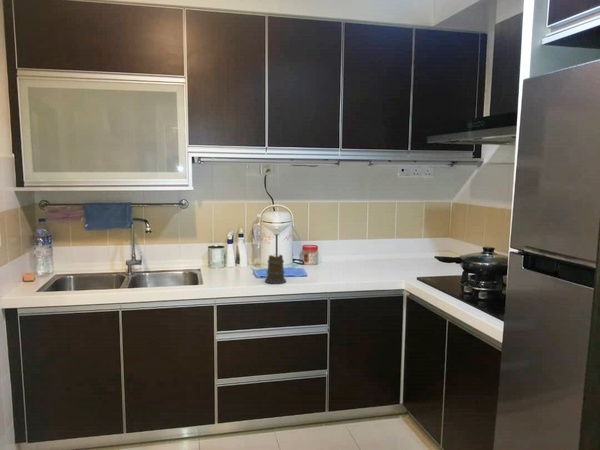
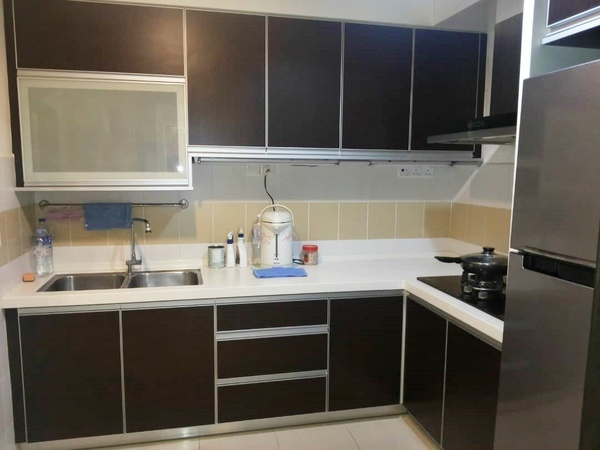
- mug (274, 267)
